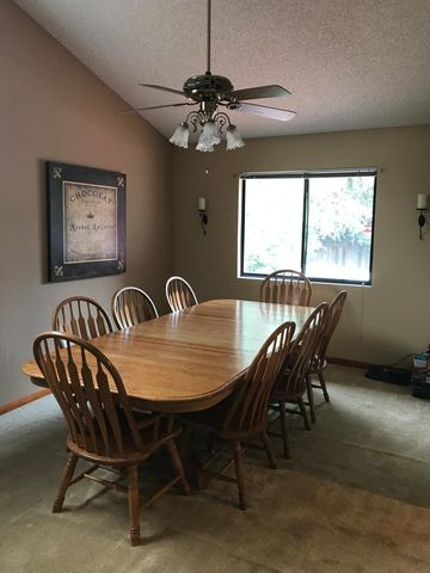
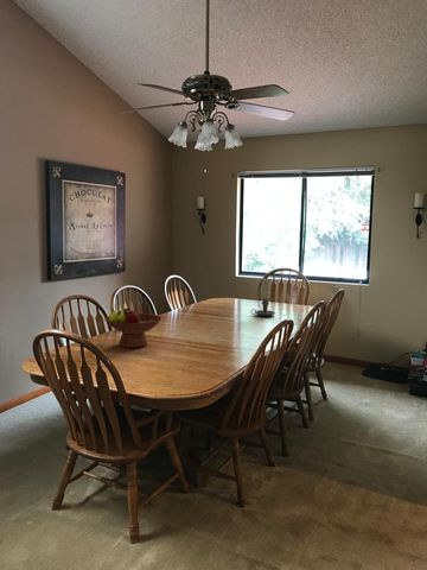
+ fruit bowl (133, 325)
+ candle holder (263, 296)
